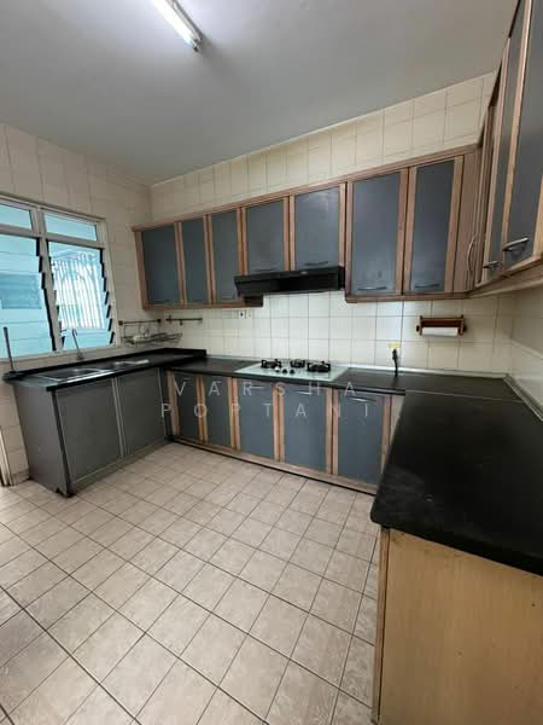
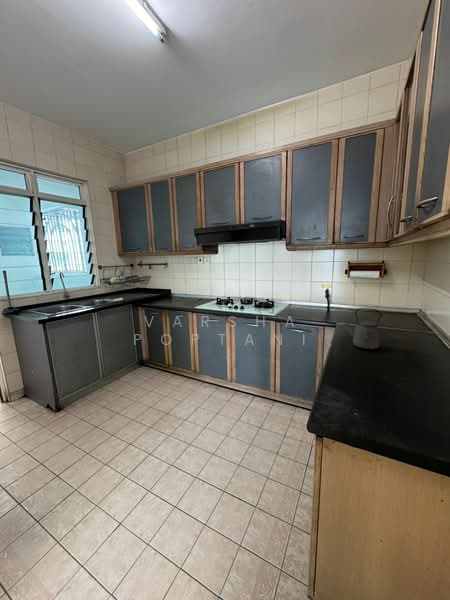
+ kettle (361, 327)
